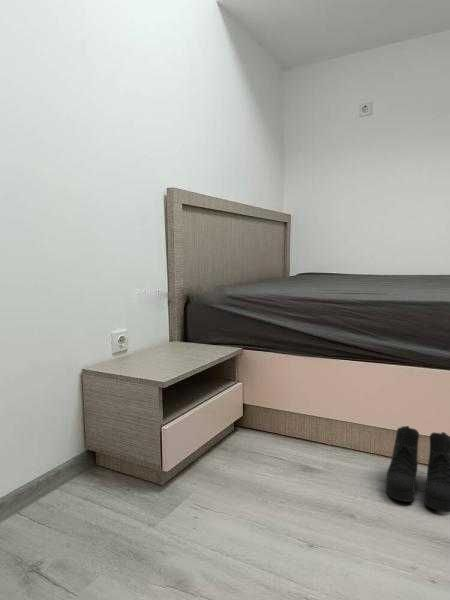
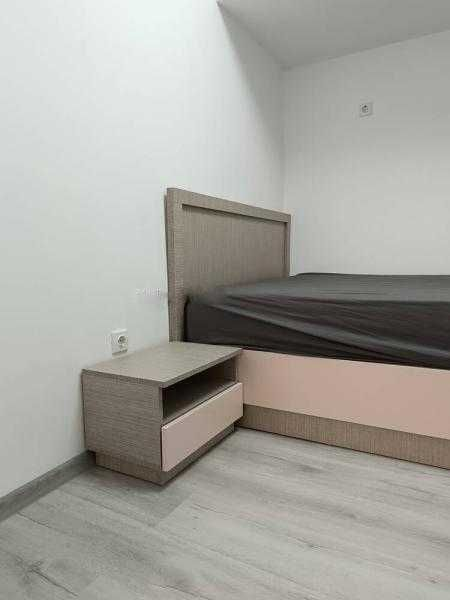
- boots (417, 461)
